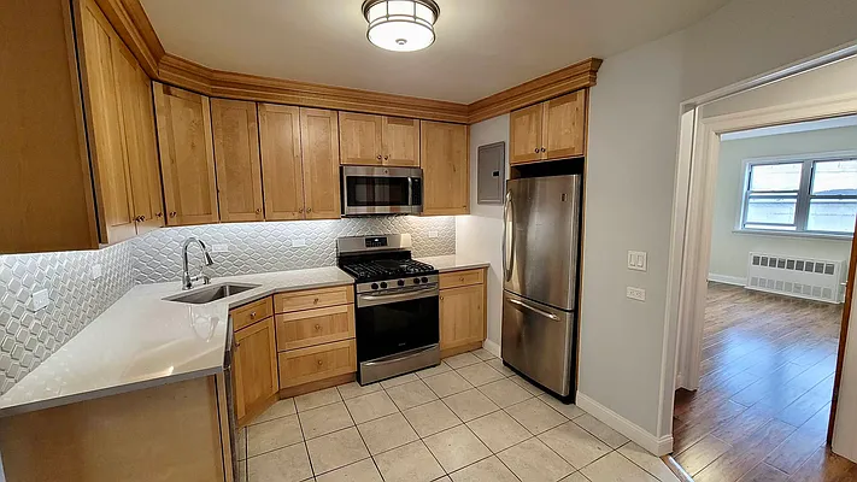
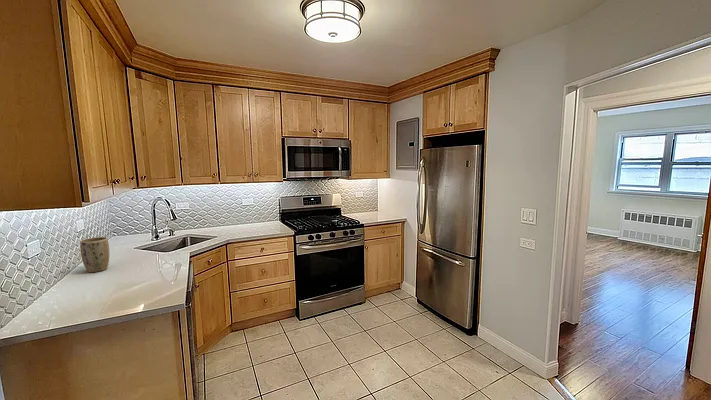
+ plant pot (95, 254)
